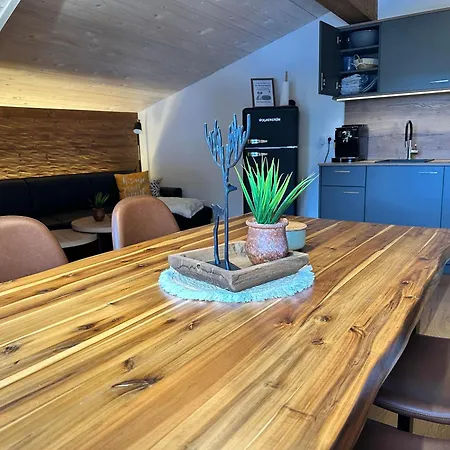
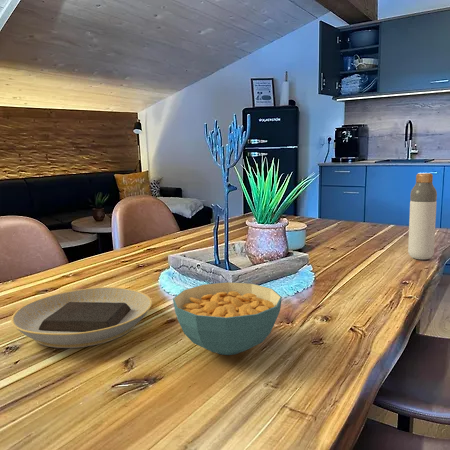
+ plate (85, 316)
+ bottle (422, 216)
+ cereal bowl (227, 323)
